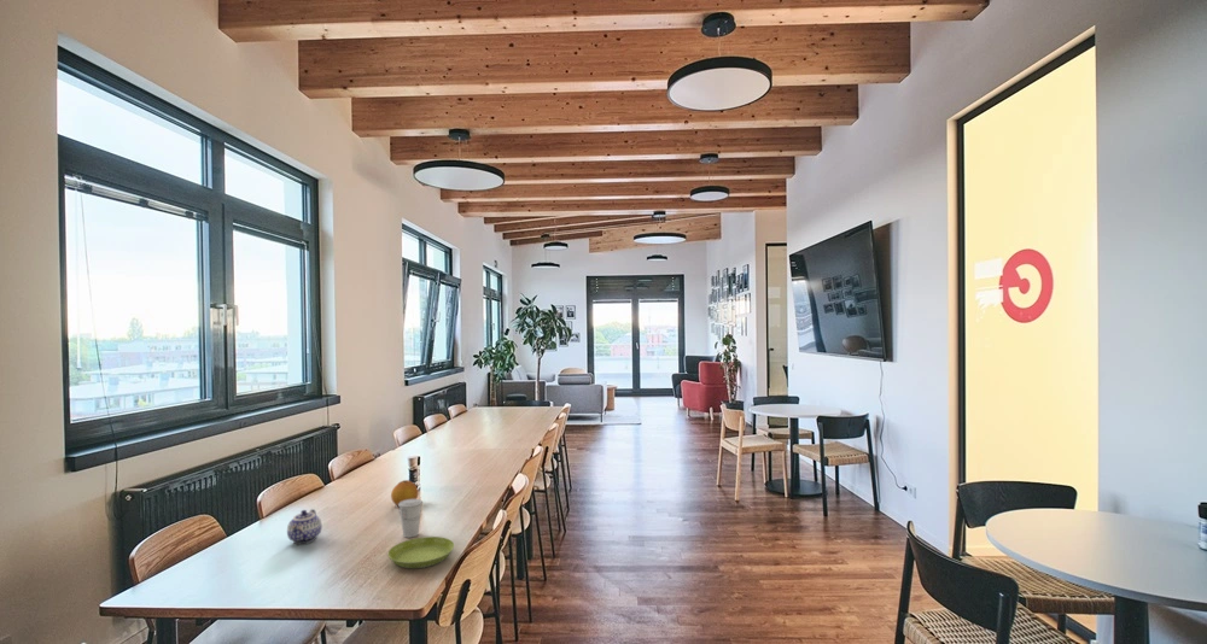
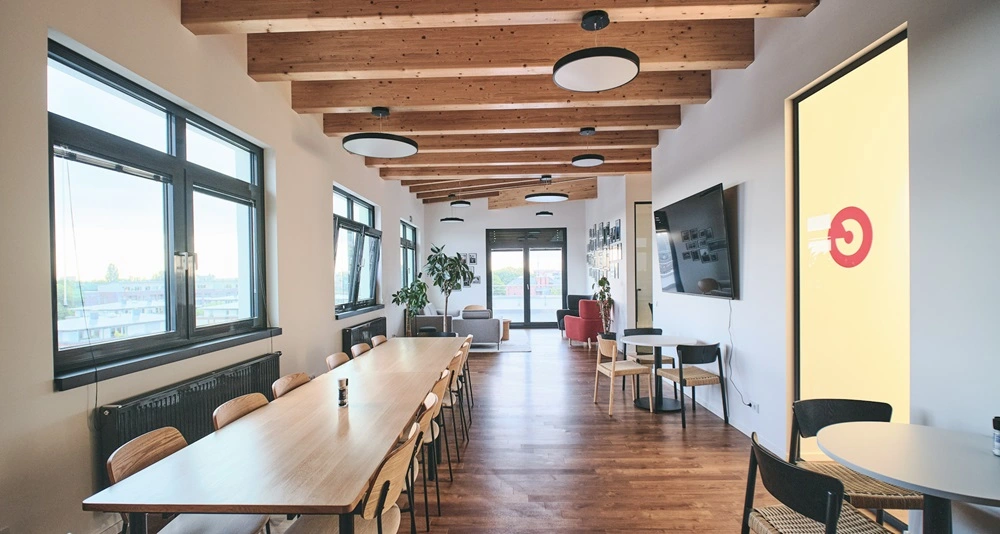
- teapot (304, 525)
- fruit (404, 492)
- saucer (421, 552)
- cup (410, 517)
